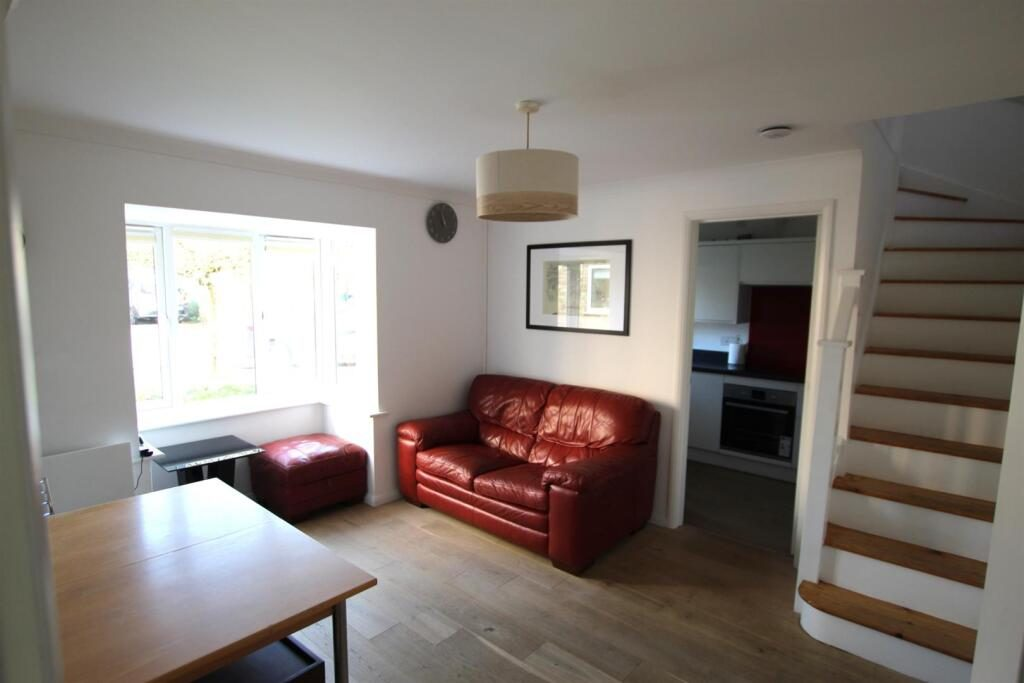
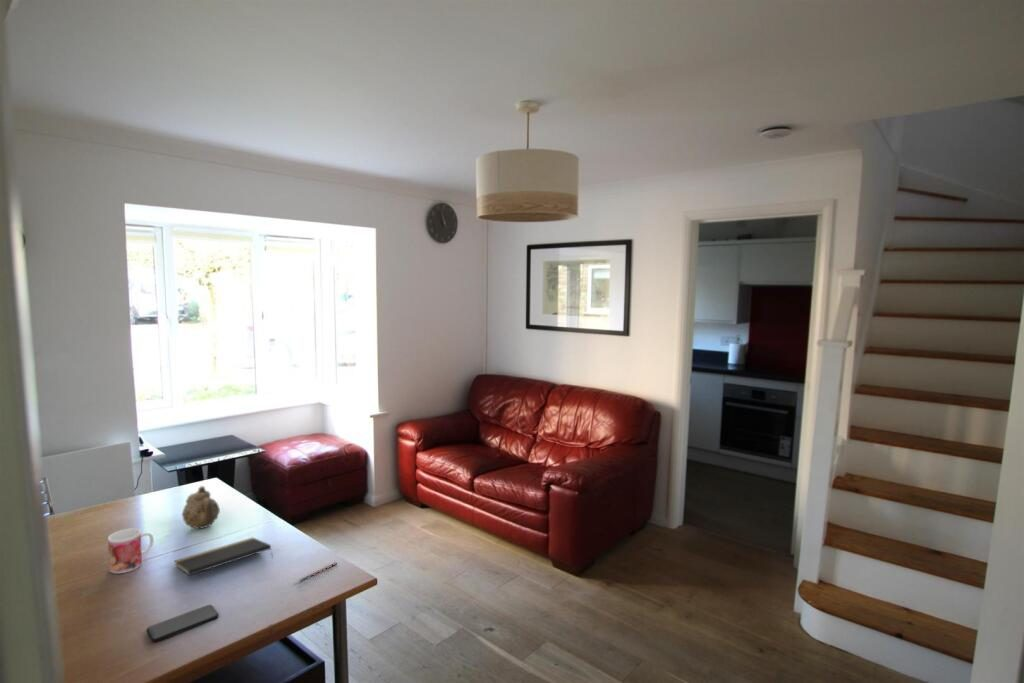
+ notepad (223, 554)
+ pen (316, 572)
+ teapot (201, 507)
+ smartphone (183, 622)
+ mug (132, 548)
